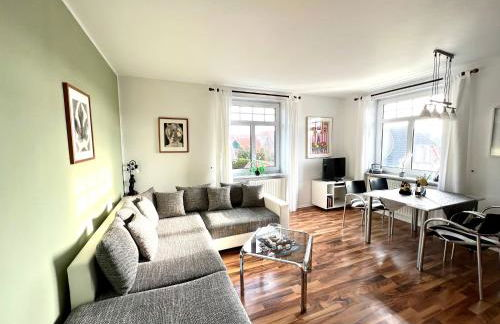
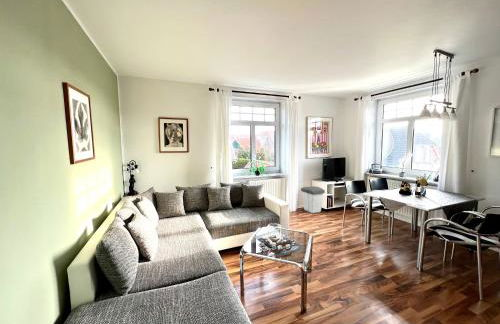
+ trash can (312, 199)
